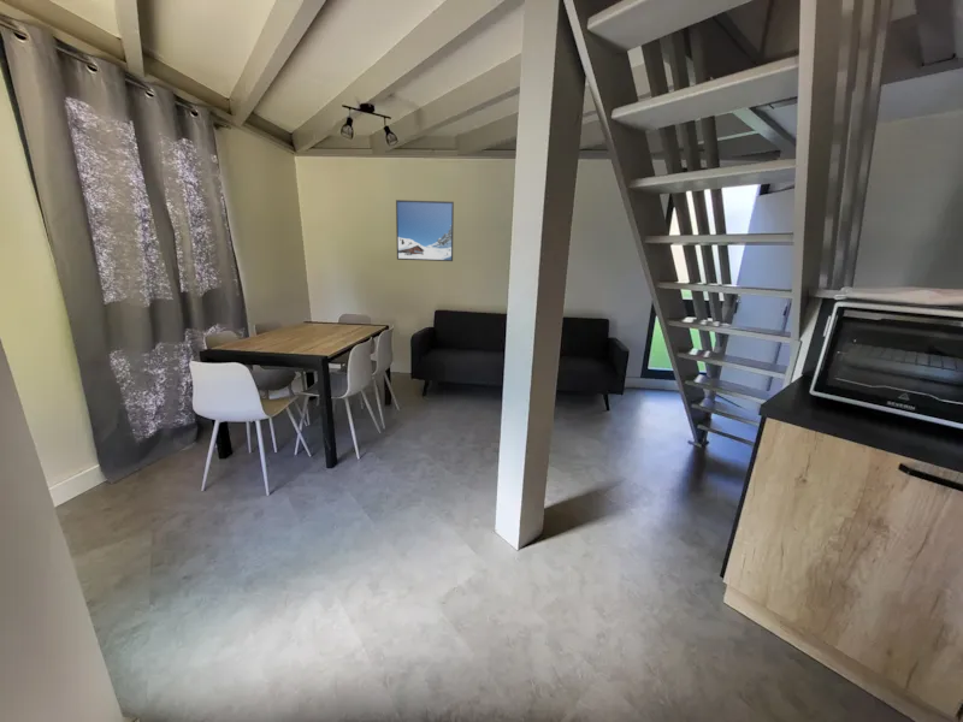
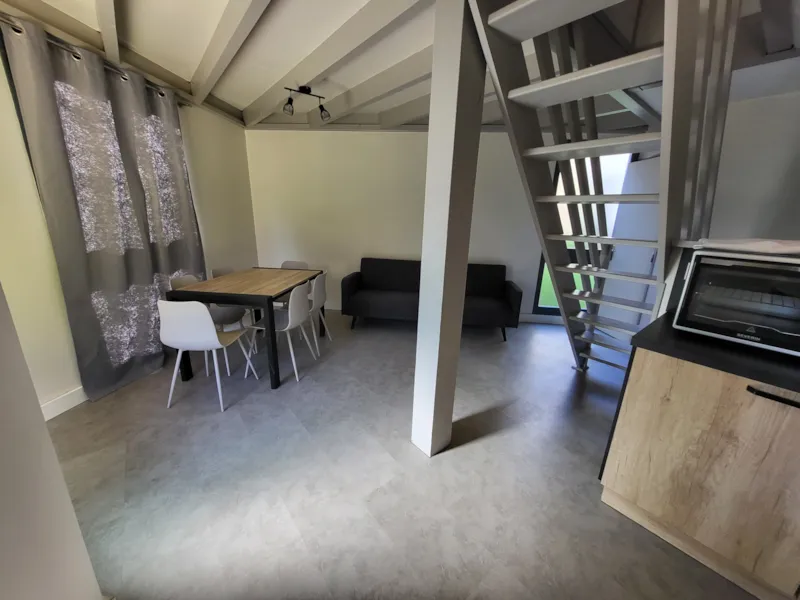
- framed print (424, 231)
